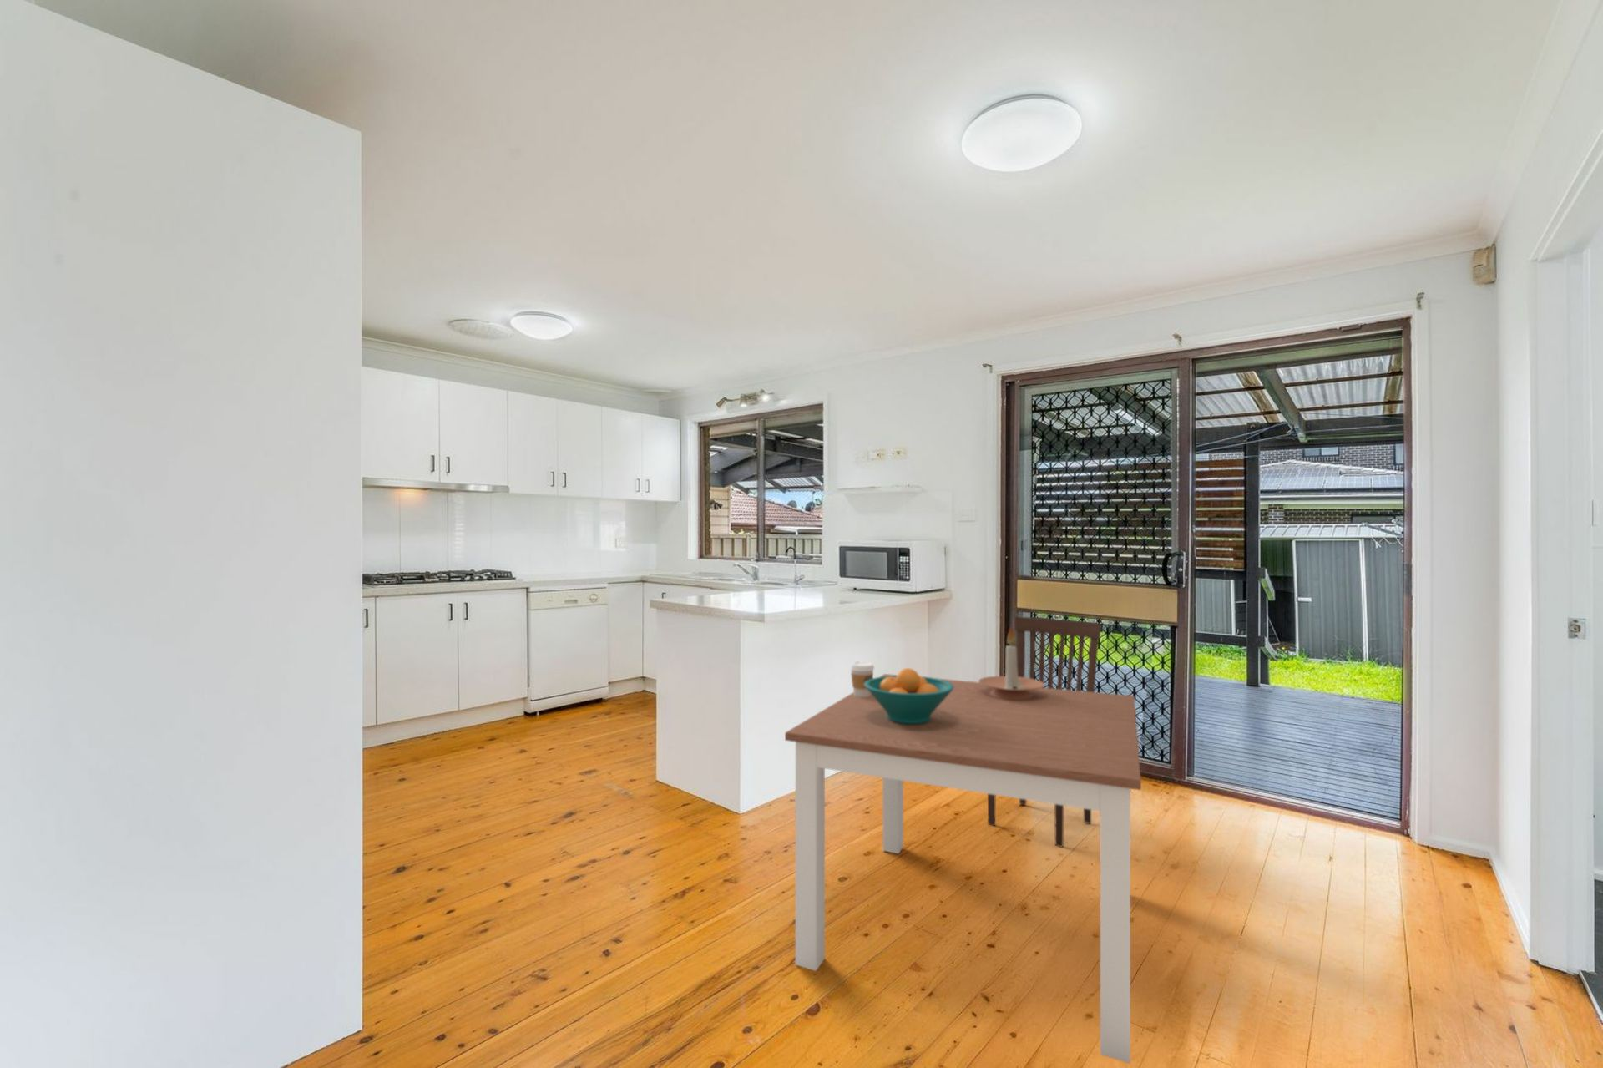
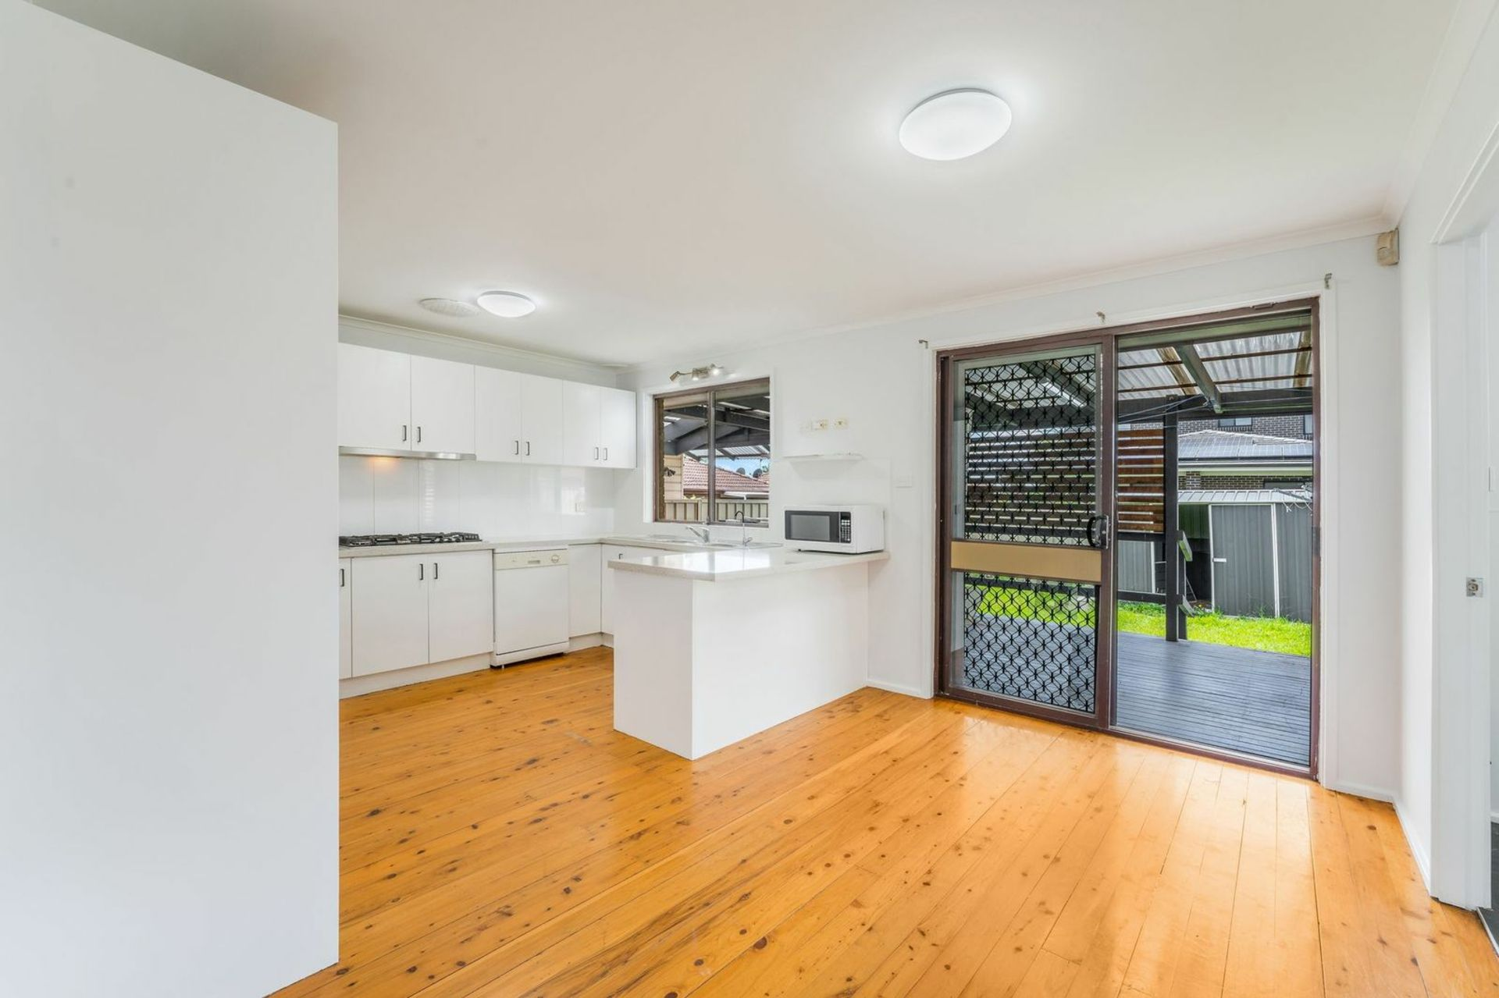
- dining chair (1042, 688)
- dining table (982, 793)
- fruit bowl (908, 693)
- candle holder (1011, 659)
- coffee cup (862, 678)
